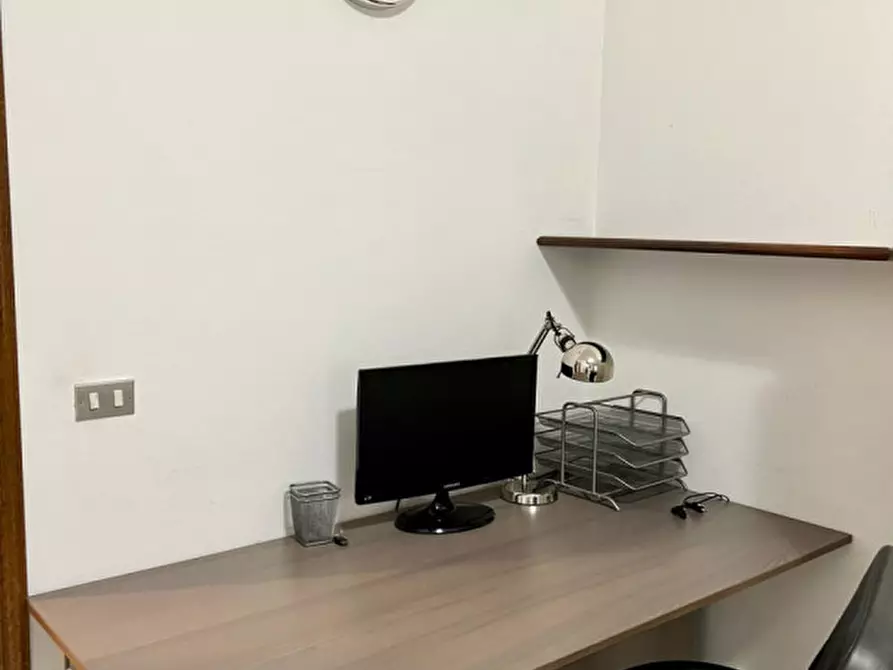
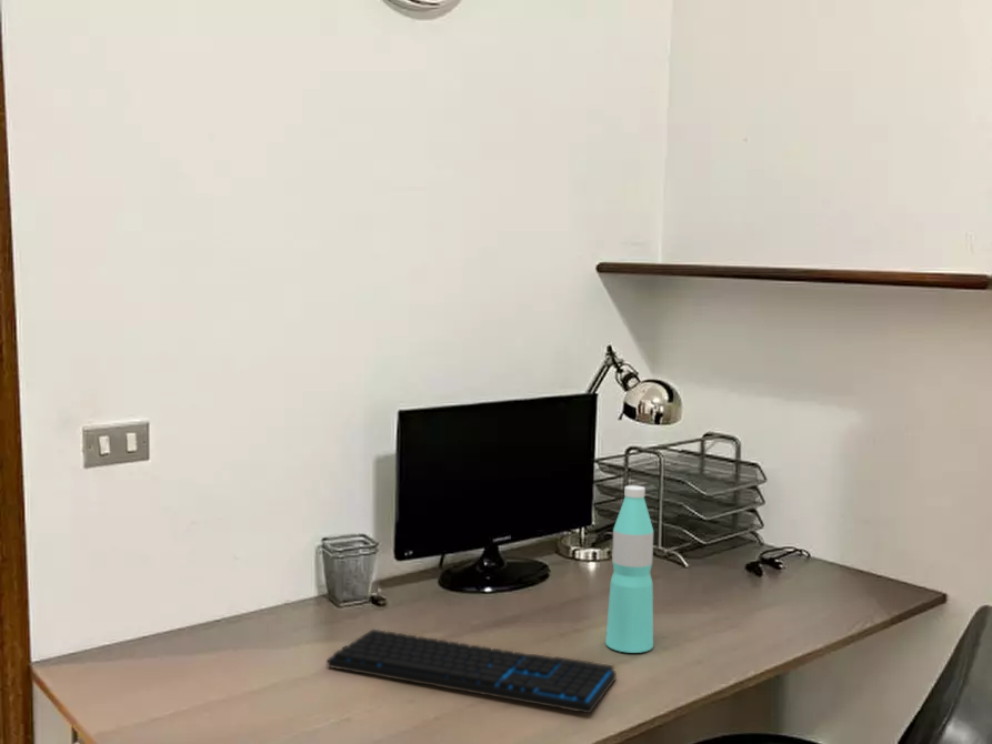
+ keyboard (473, 663)
+ water bottle (632, 566)
